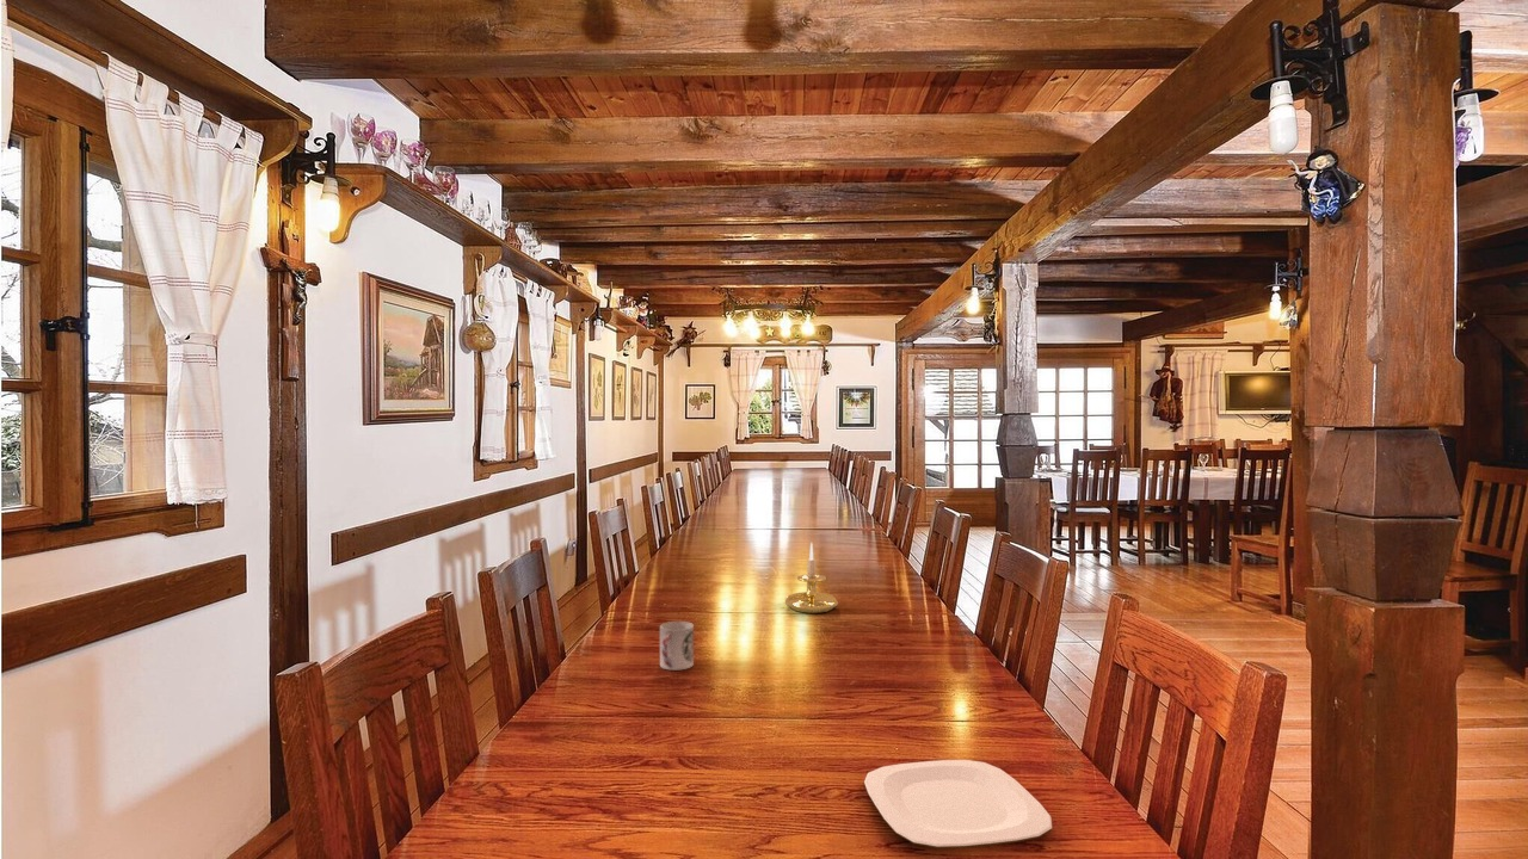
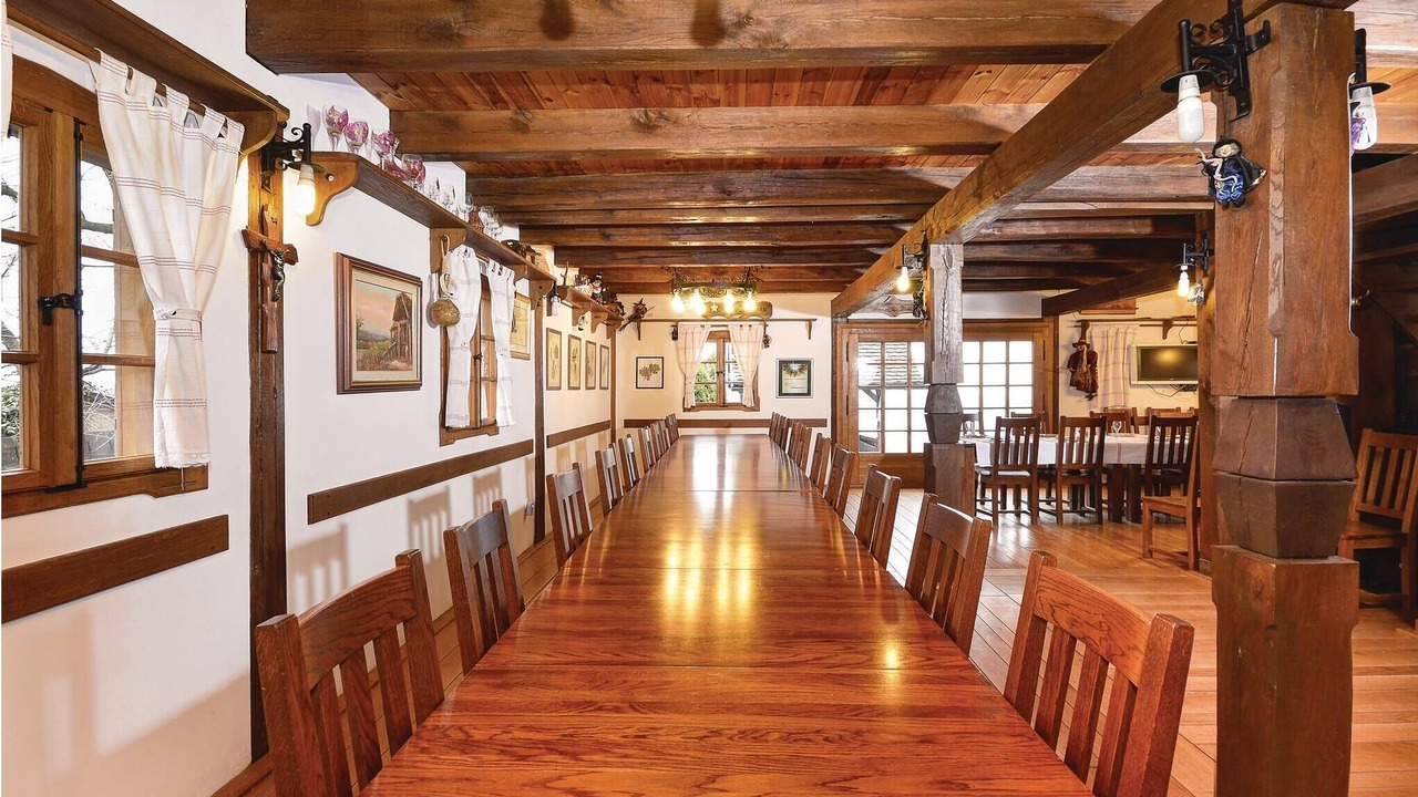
- cup (673, 647)
- candle holder (811, 573)
- plate (953, 802)
